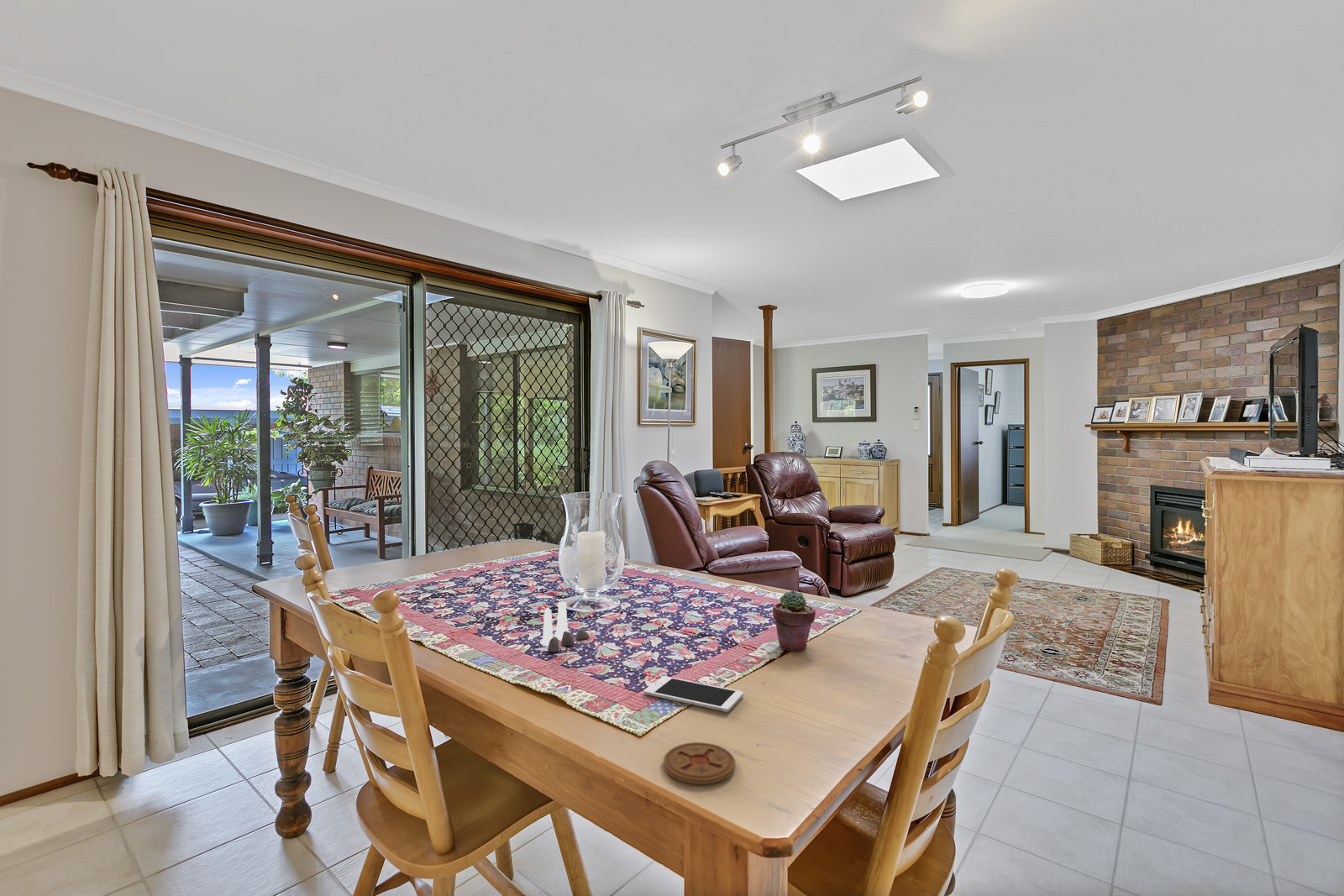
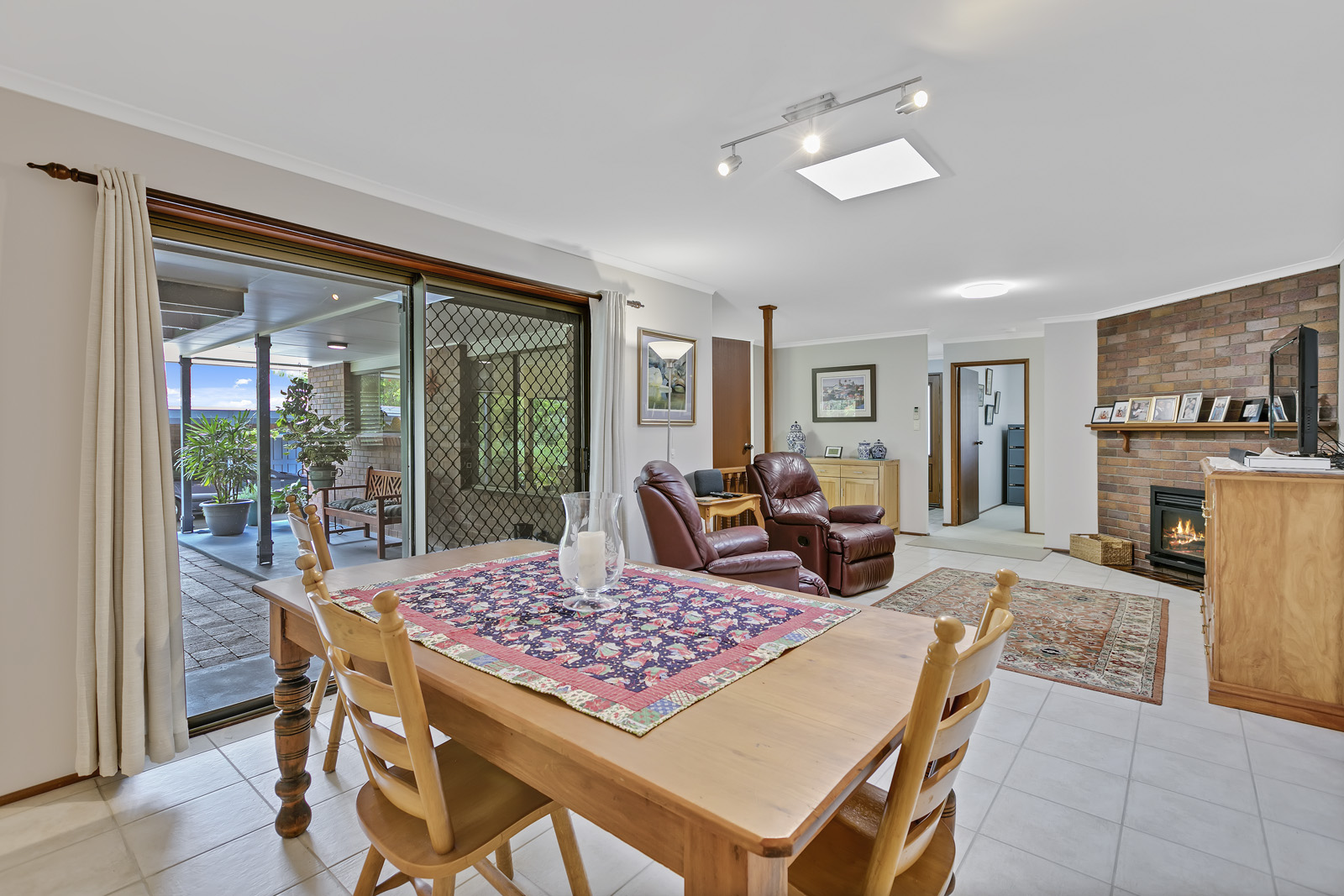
- potted succulent (793, 618)
- cell phone (693, 693)
- salt and pepper shaker set (563, 623)
- coaster (699, 762)
